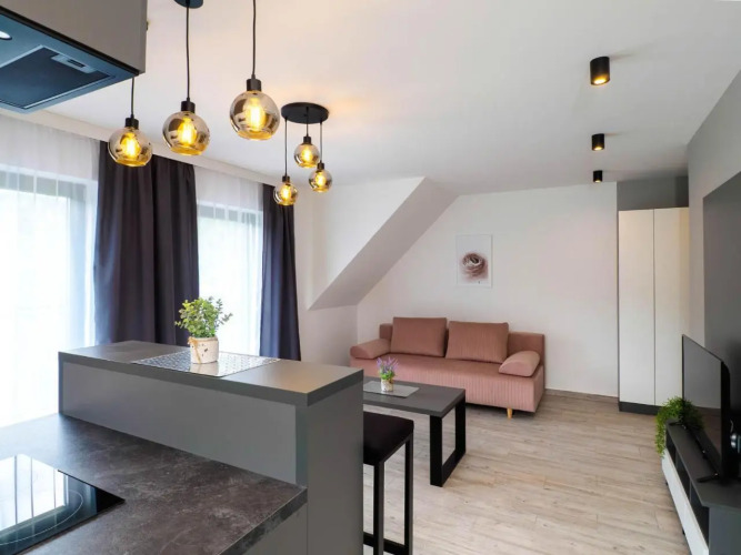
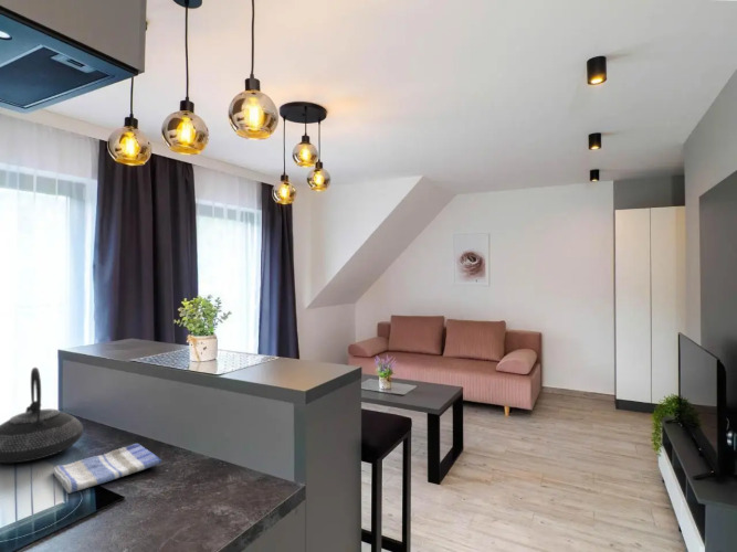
+ dish towel (107, 465)
+ teapot (34, 408)
